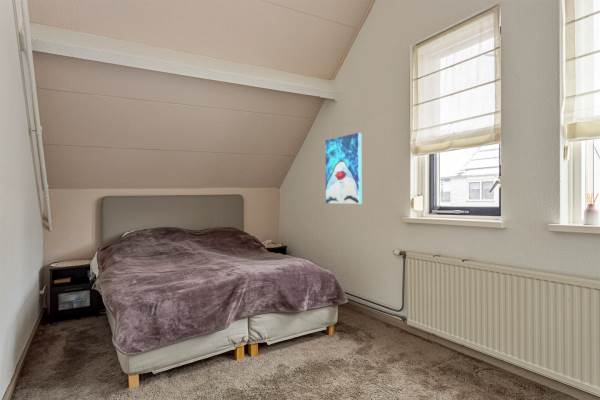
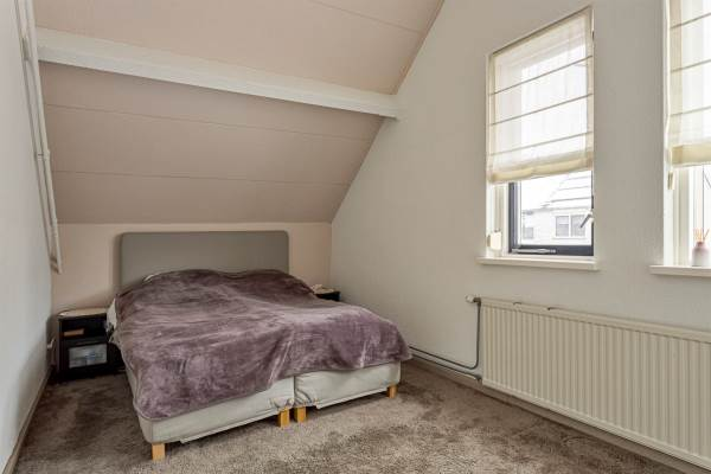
- wall art (342, 170)
